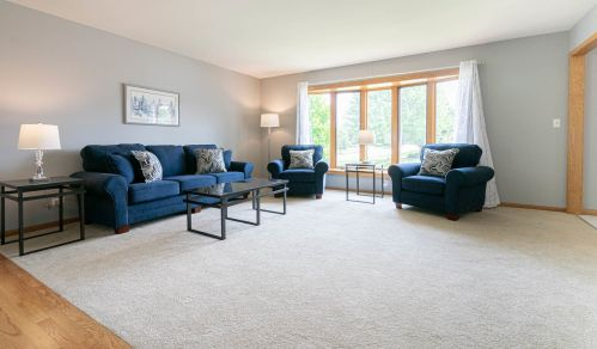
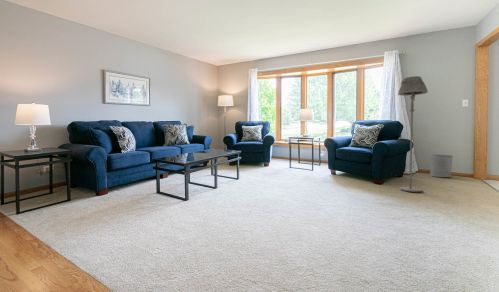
+ waste bin (440, 165)
+ floor lamp (411, 134)
